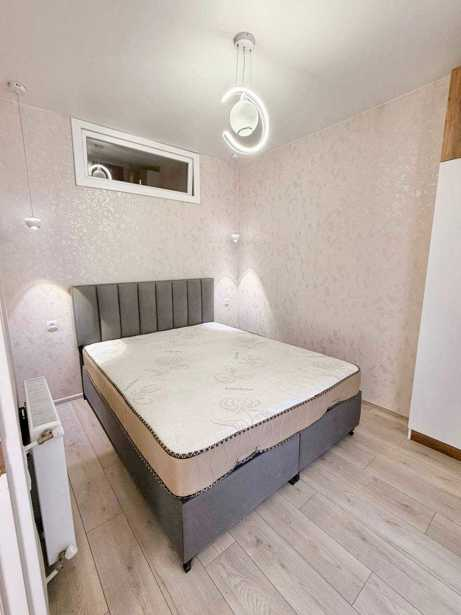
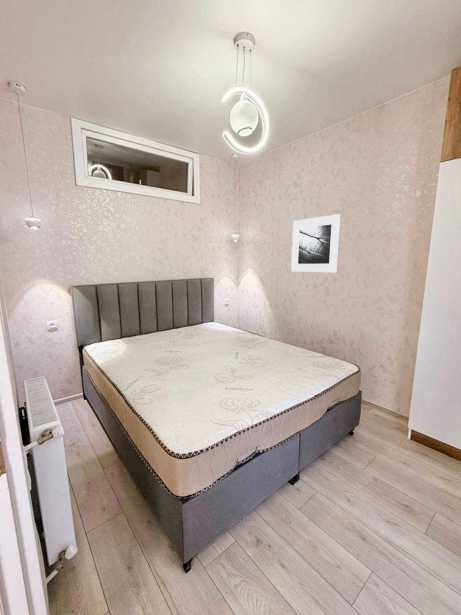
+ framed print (314, 245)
